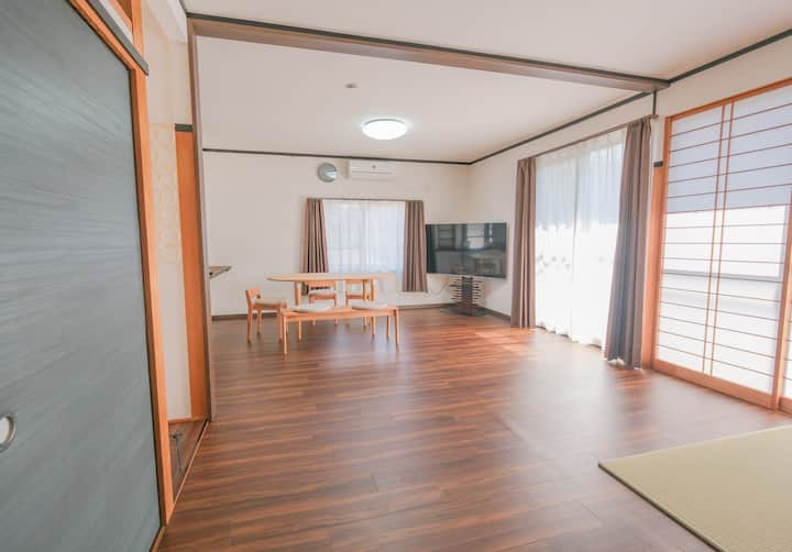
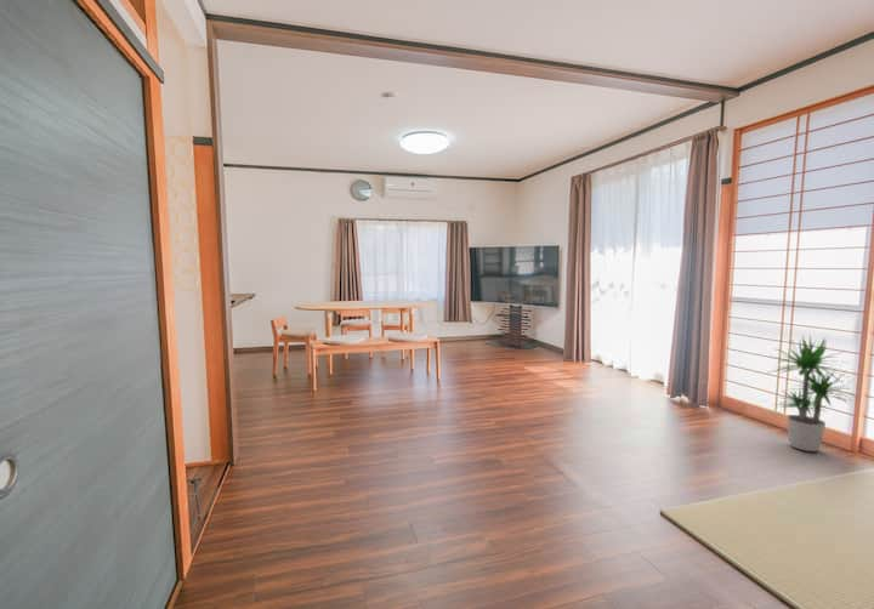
+ potted plant (811, 392)
